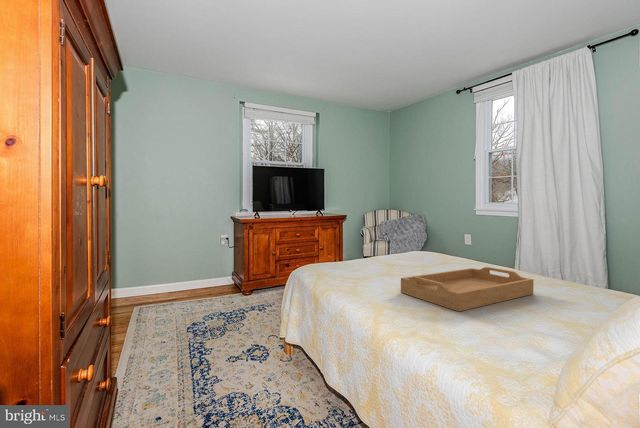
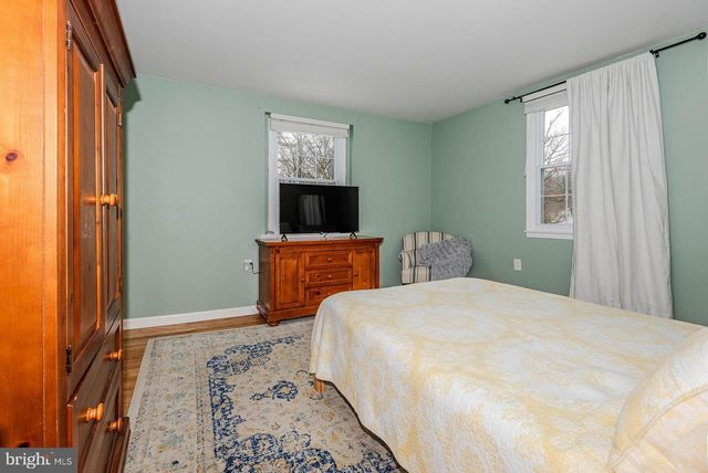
- serving tray (466, 283)
